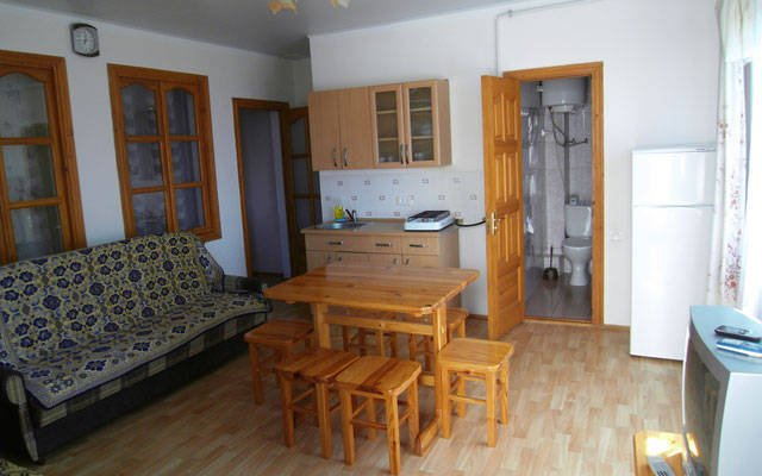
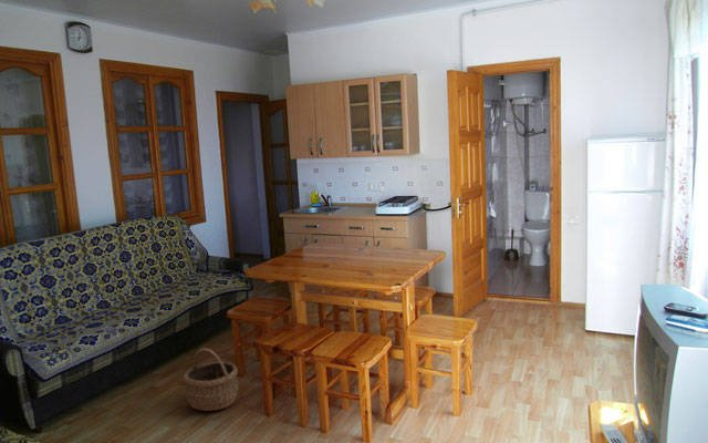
+ wicker basket (211, 375)
